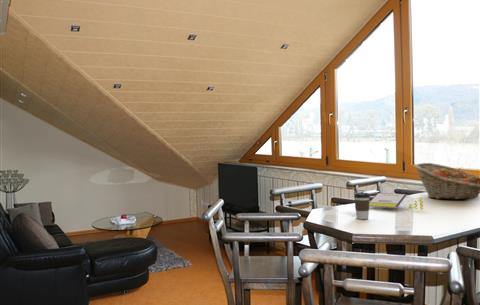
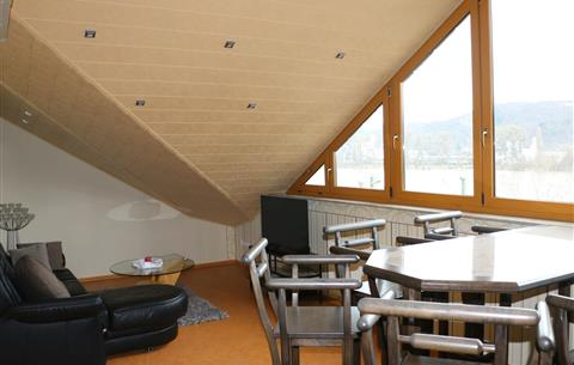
- board game (397, 201)
- fruit basket (449, 179)
- coffee cup (362, 205)
